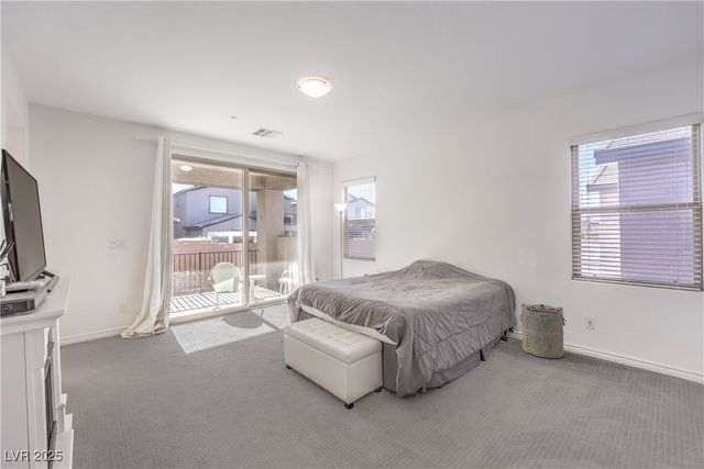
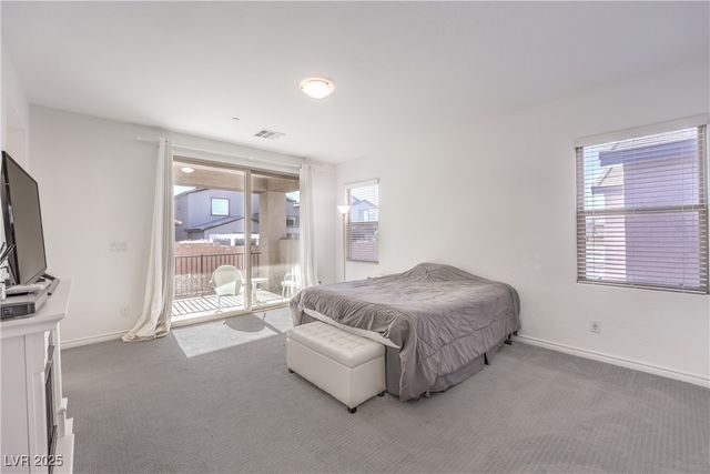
- laundry hamper (540, 326)
